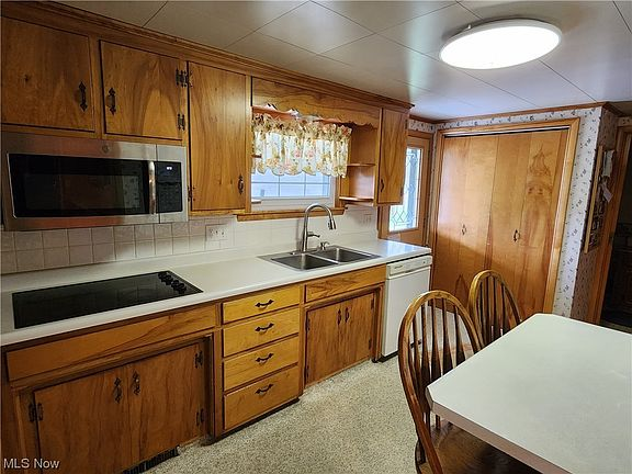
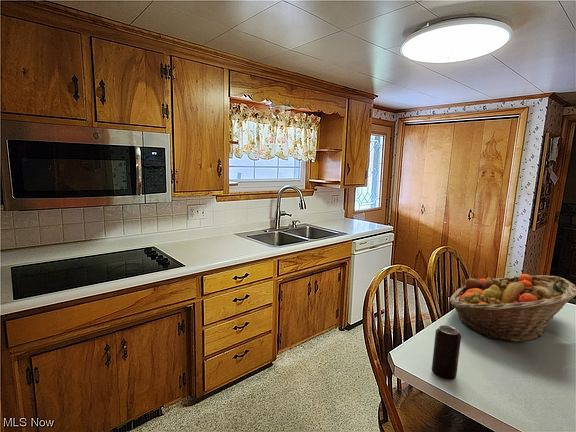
+ fruit basket (507, 300)
+ beverage can (446, 352)
